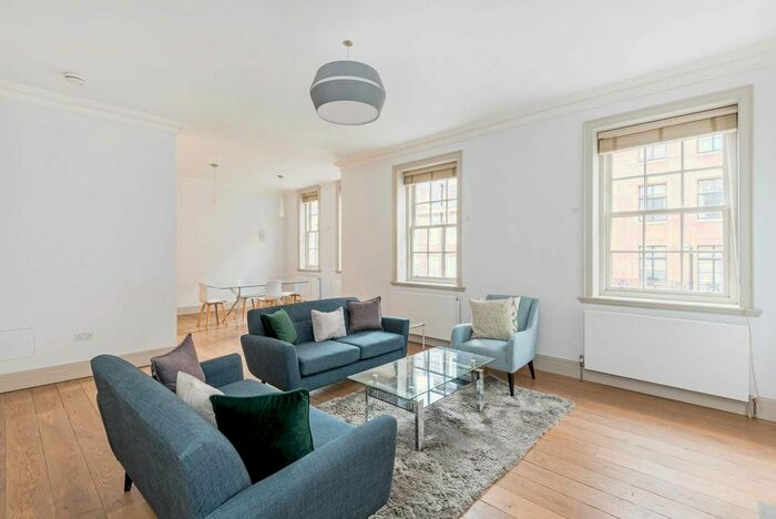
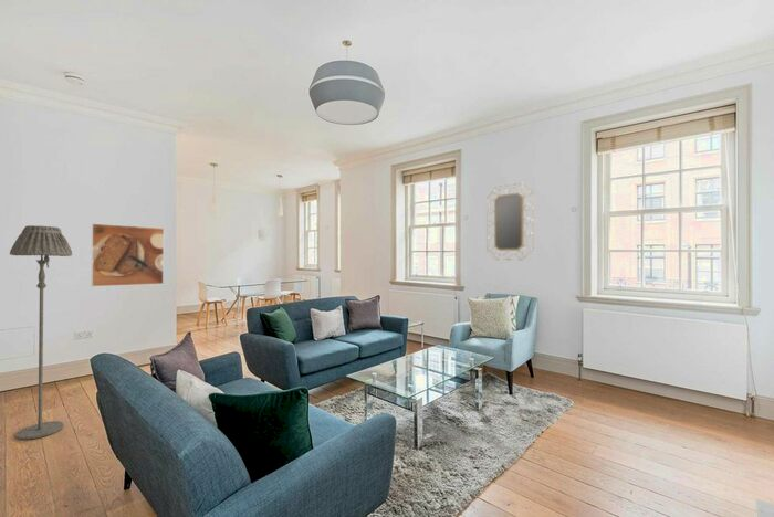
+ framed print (129, 255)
+ home mirror (508, 222)
+ floor lamp (41, 328)
